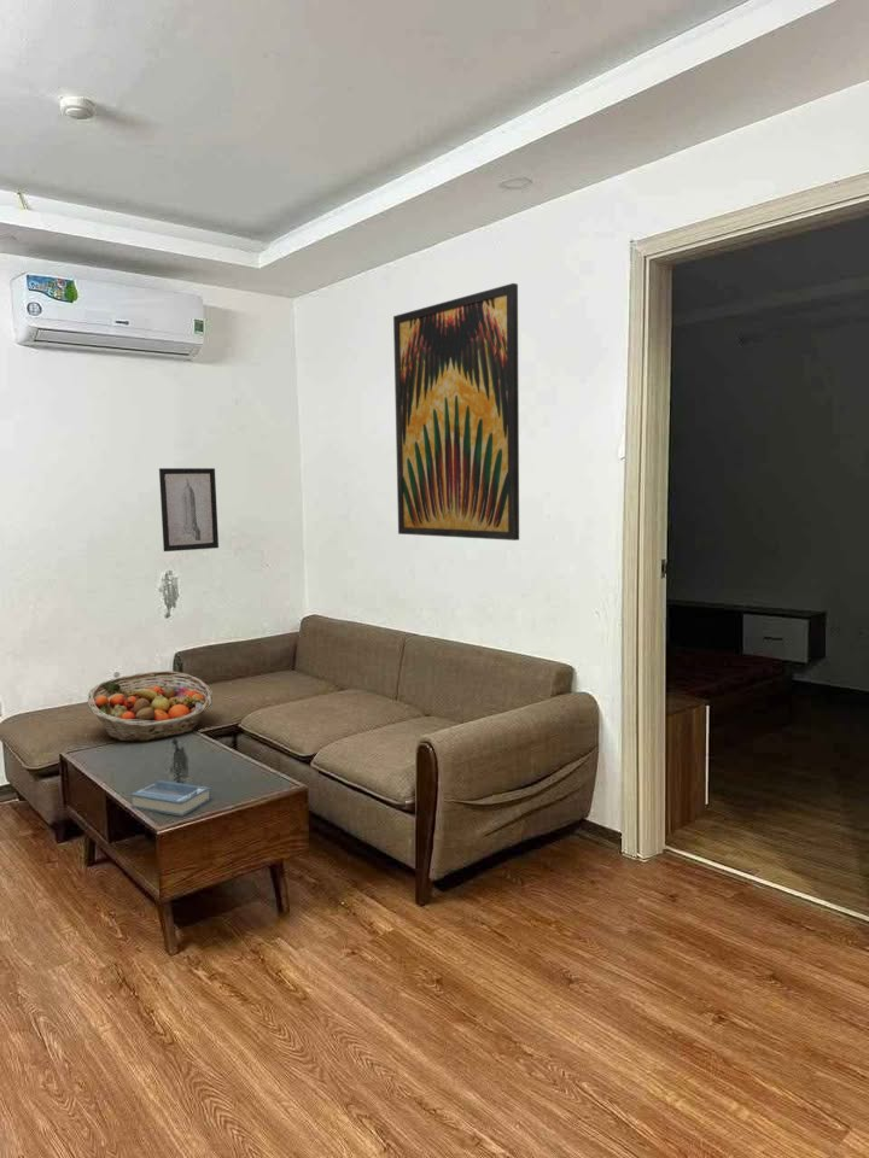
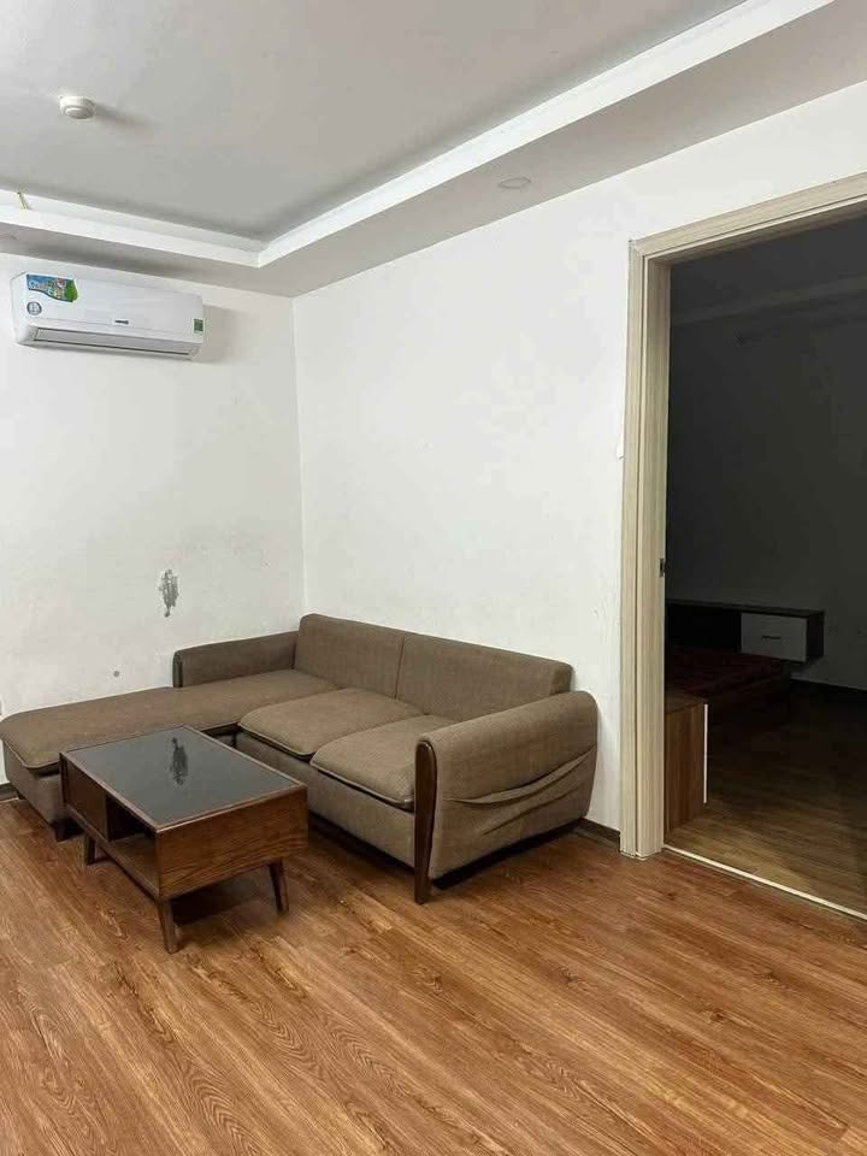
- wall art (189, 509)
- fruit basket (152, 704)
- wall art (451, 421)
- hardback book (171, 796)
